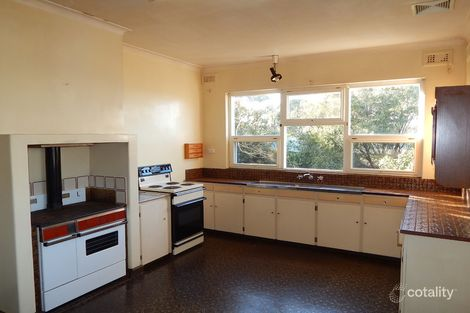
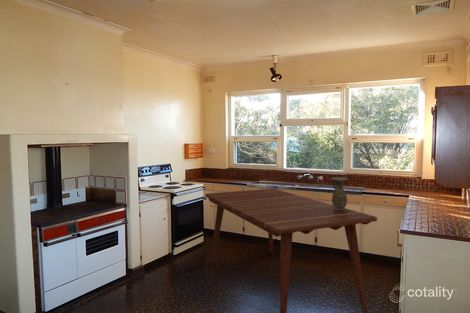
+ dining table (272, 244)
+ ceramic jug (339, 193)
